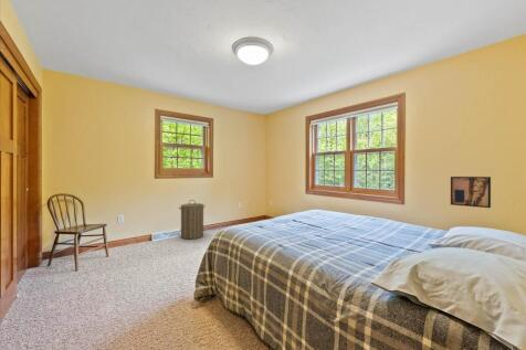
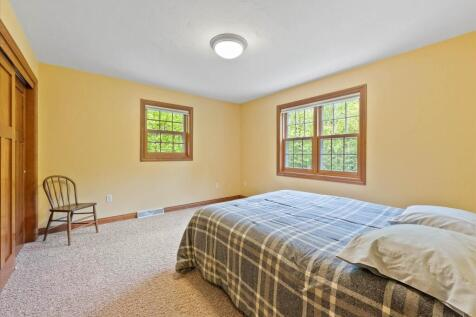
- laundry hamper (192, 218)
- wall art (470, 191)
